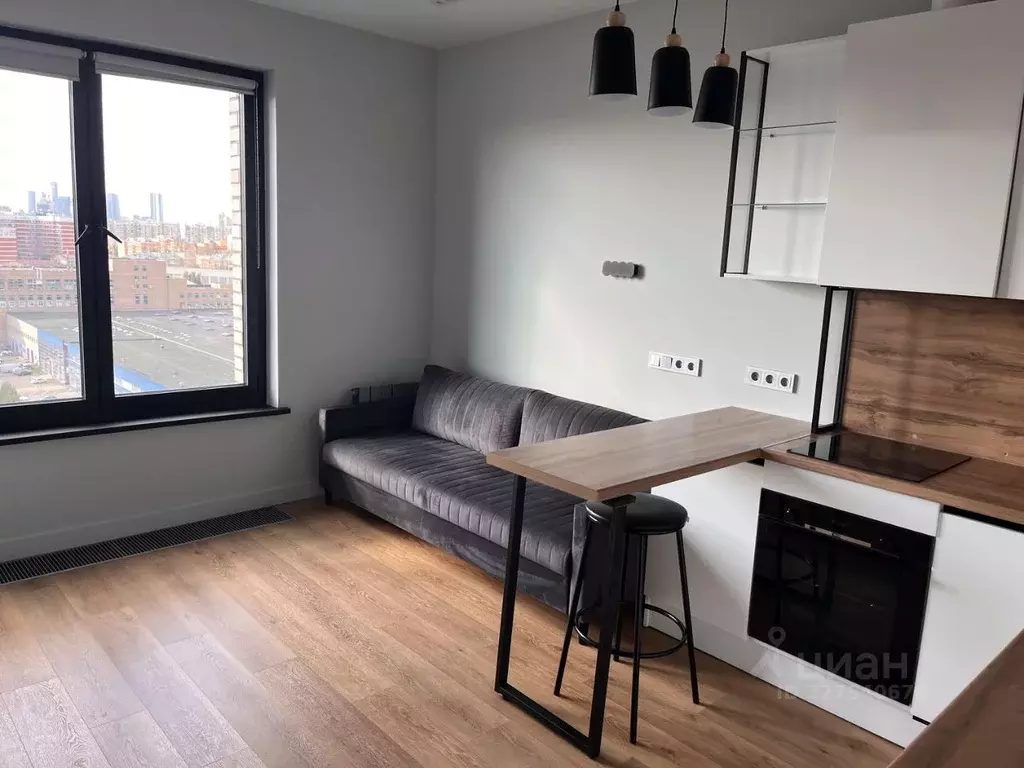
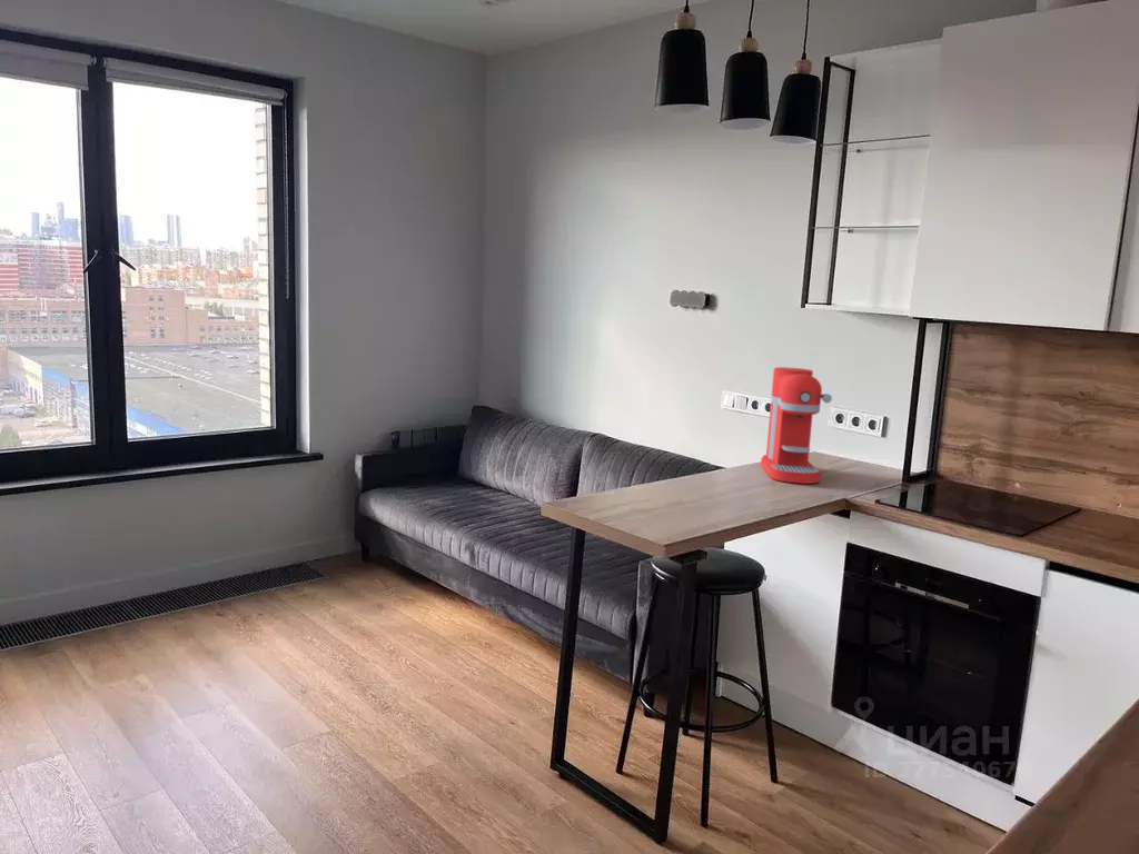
+ coffee maker (795, 423)
